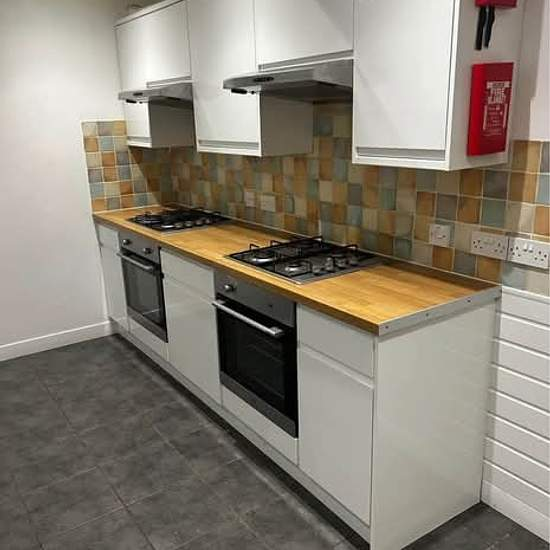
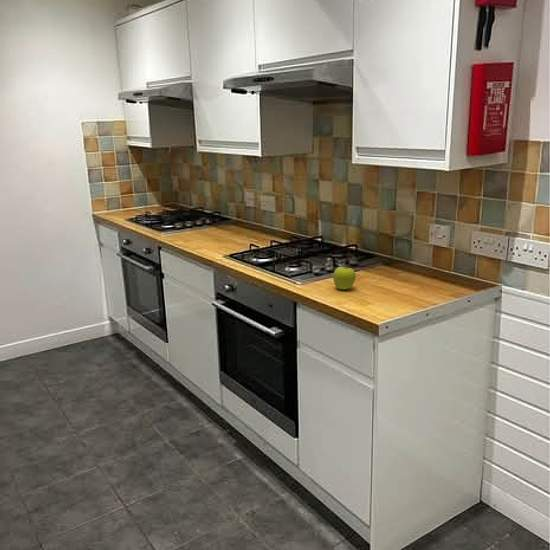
+ fruit (344, 277)
